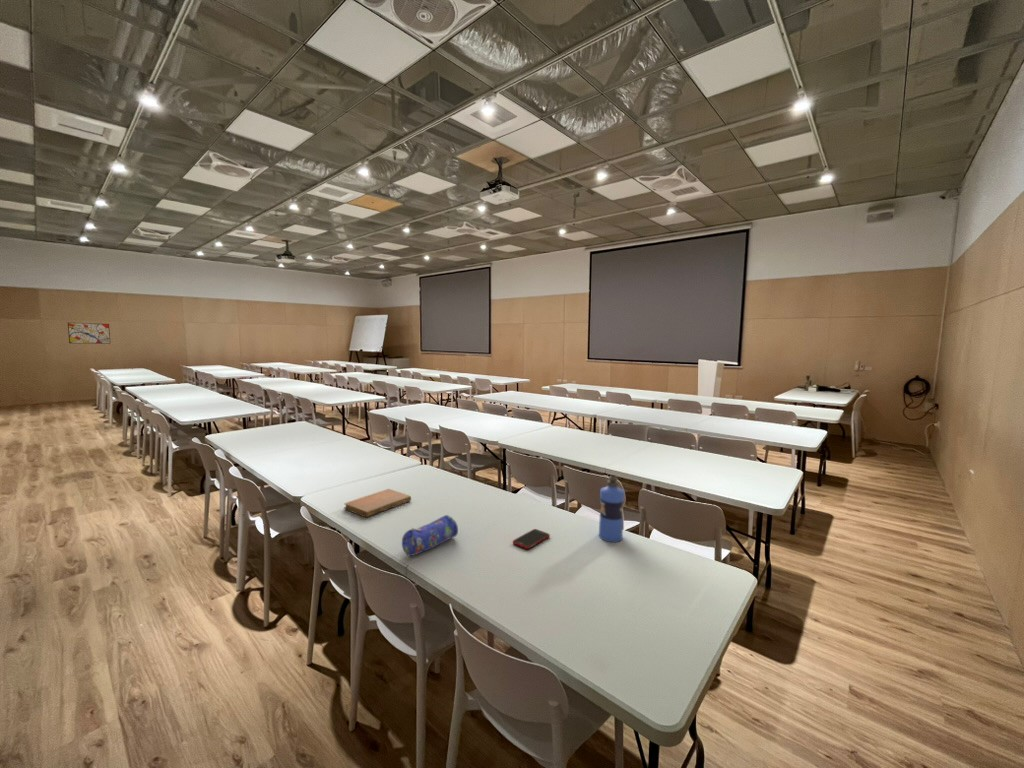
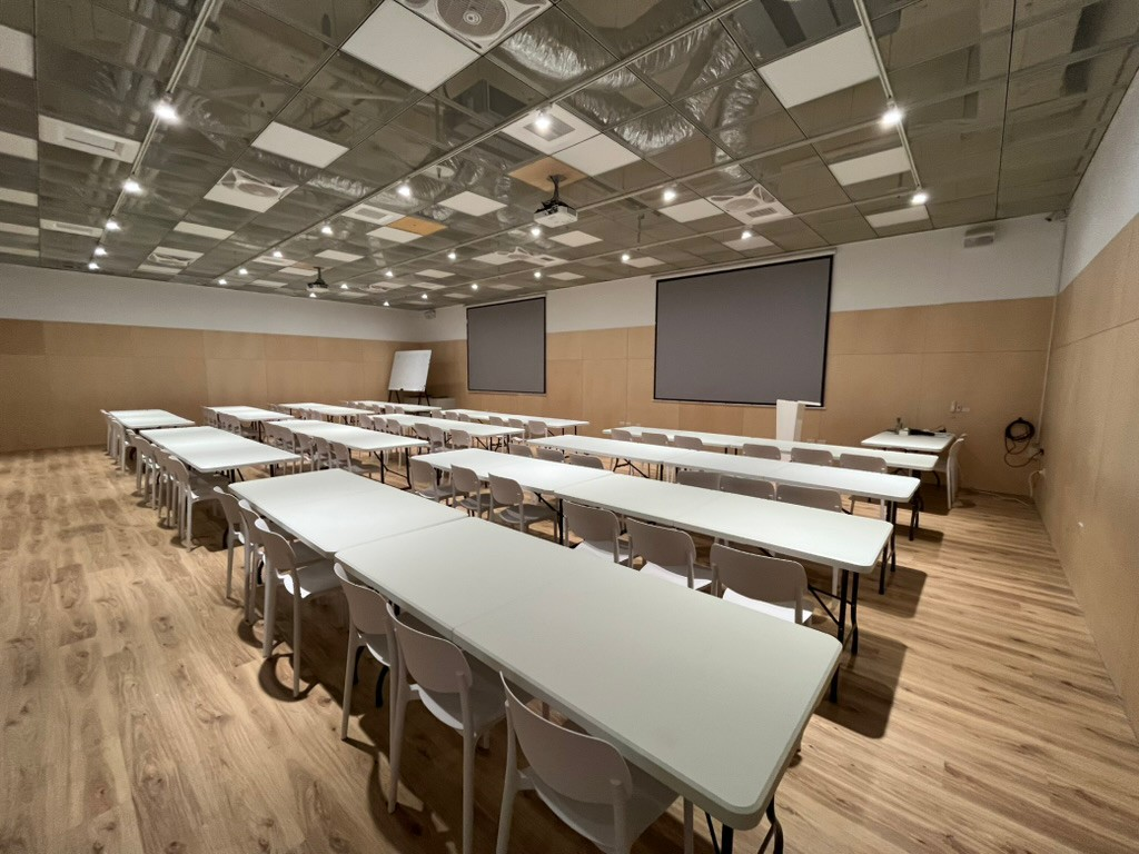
- cell phone (531, 538)
- notebook (378, 502)
- pencil case (430, 533)
- wall art (89, 333)
- water bottle (611, 506)
